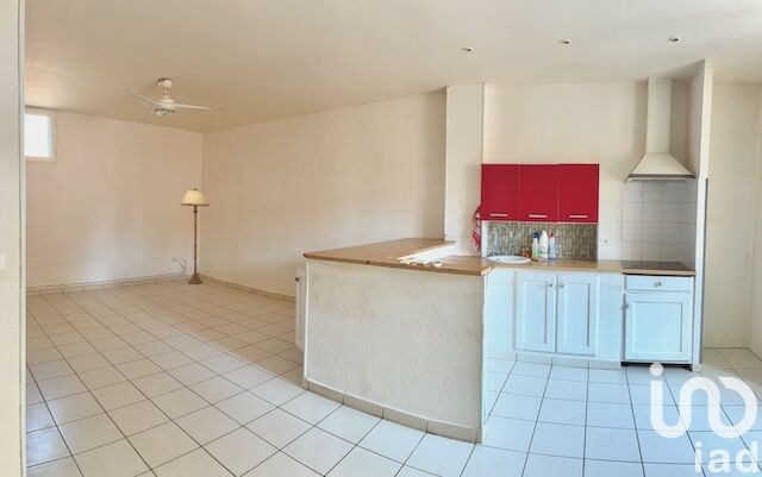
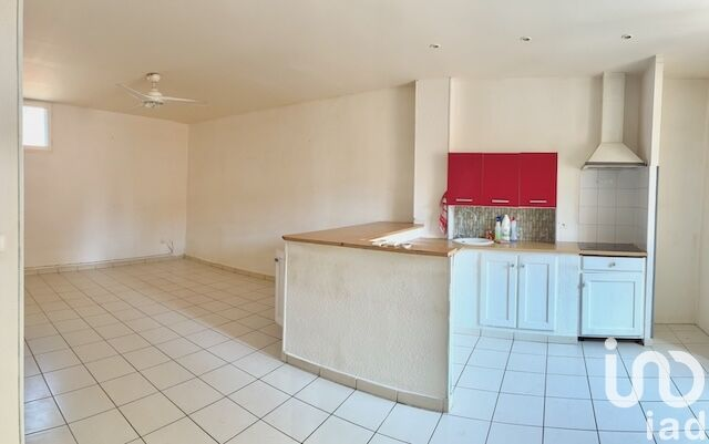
- floor lamp (194, 236)
